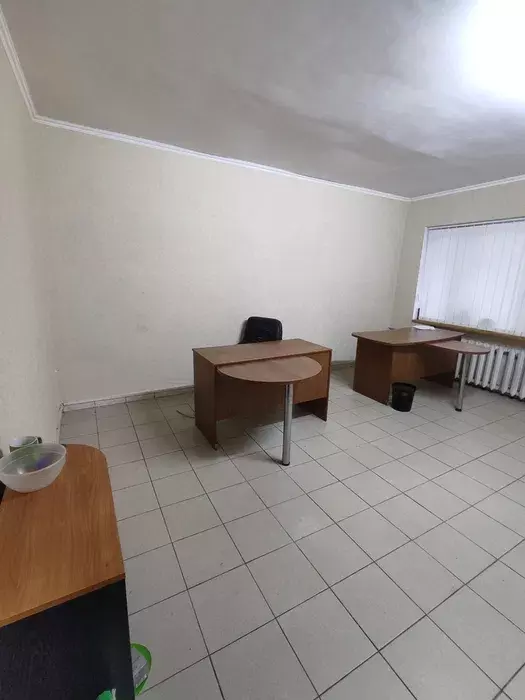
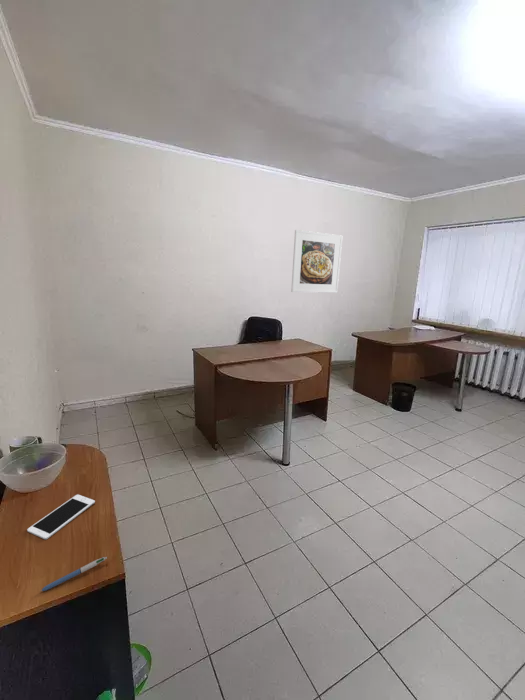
+ pen (75, 572)
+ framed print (317, 263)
+ cell phone (63, 515)
